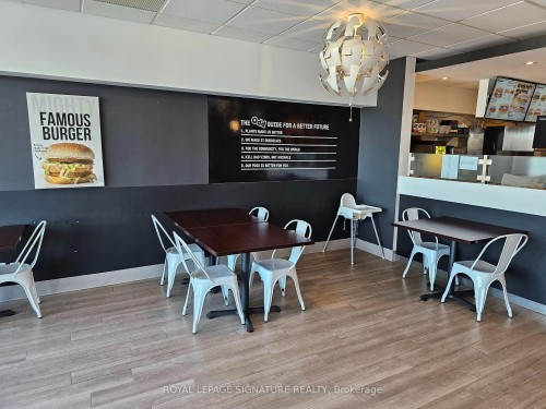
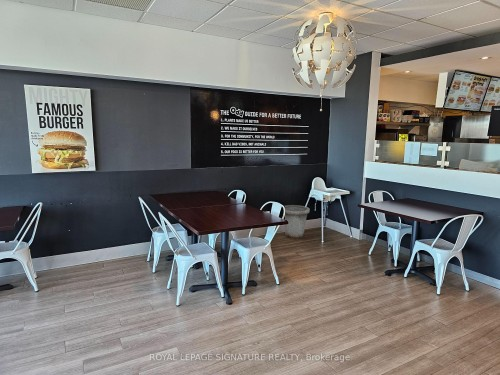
+ trash can (294, 222)
